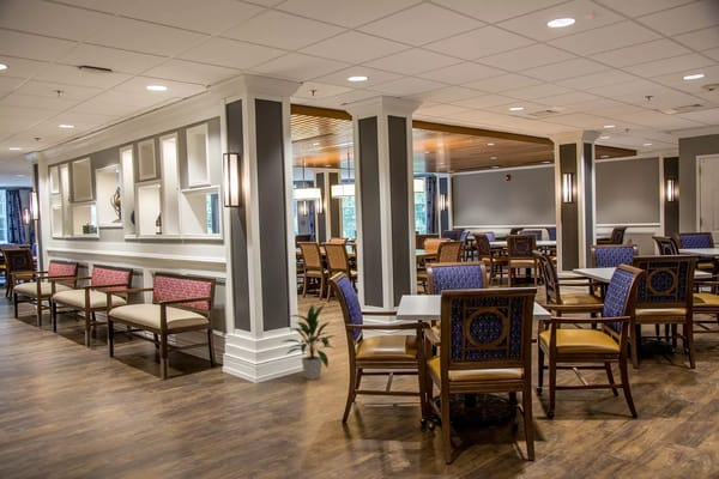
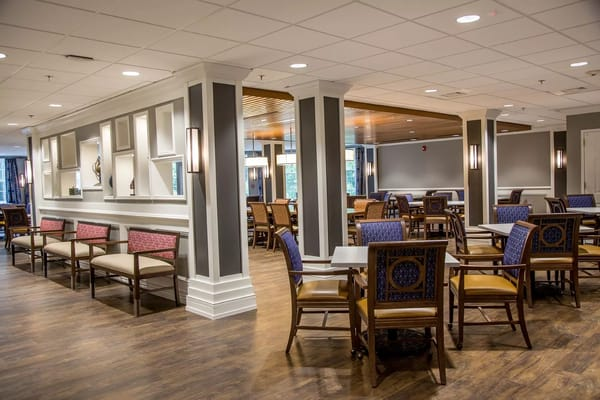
- indoor plant (310, 341)
